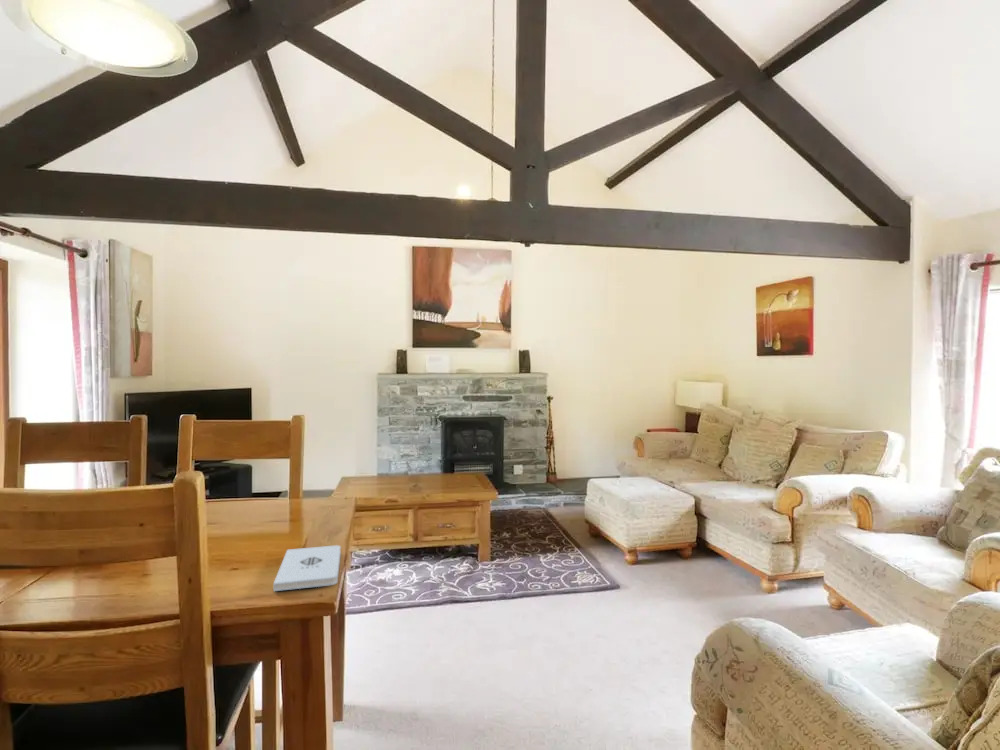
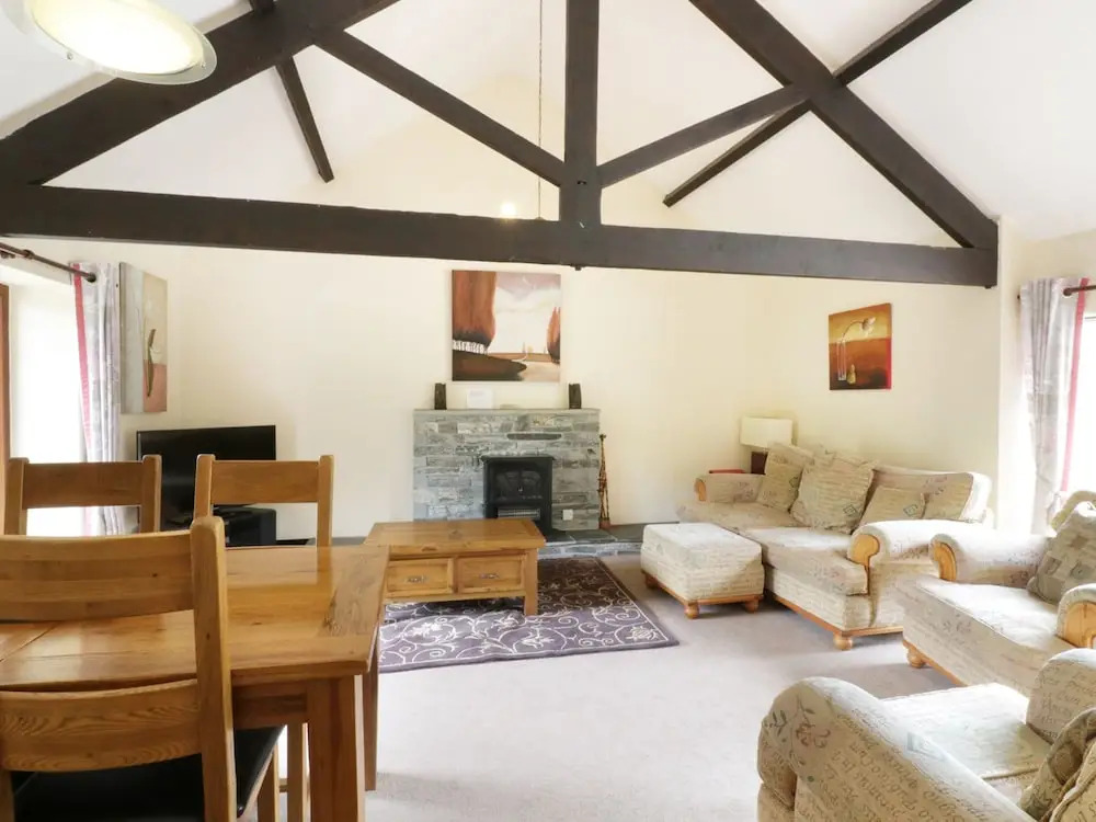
- notepad (310, 565)
